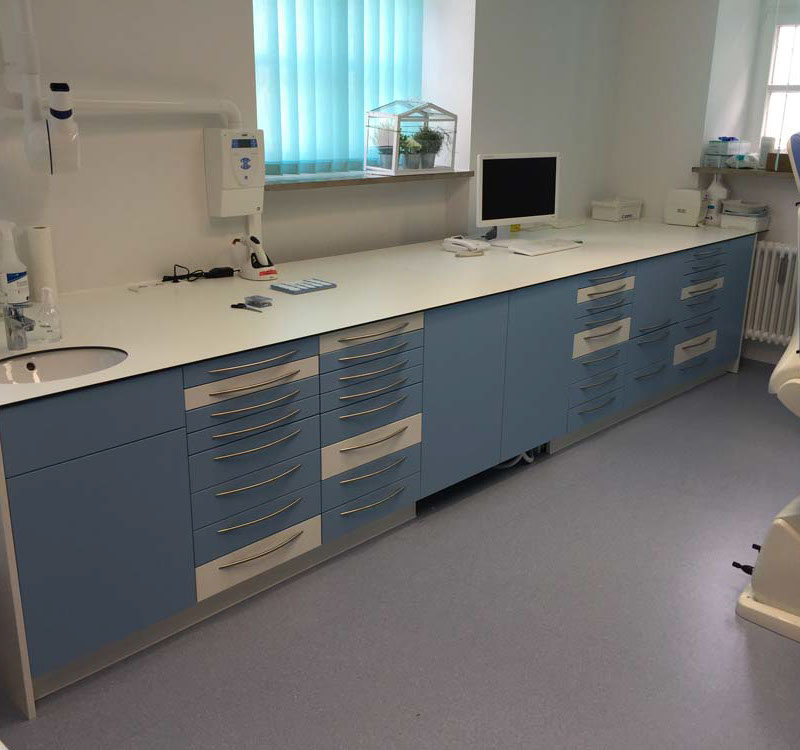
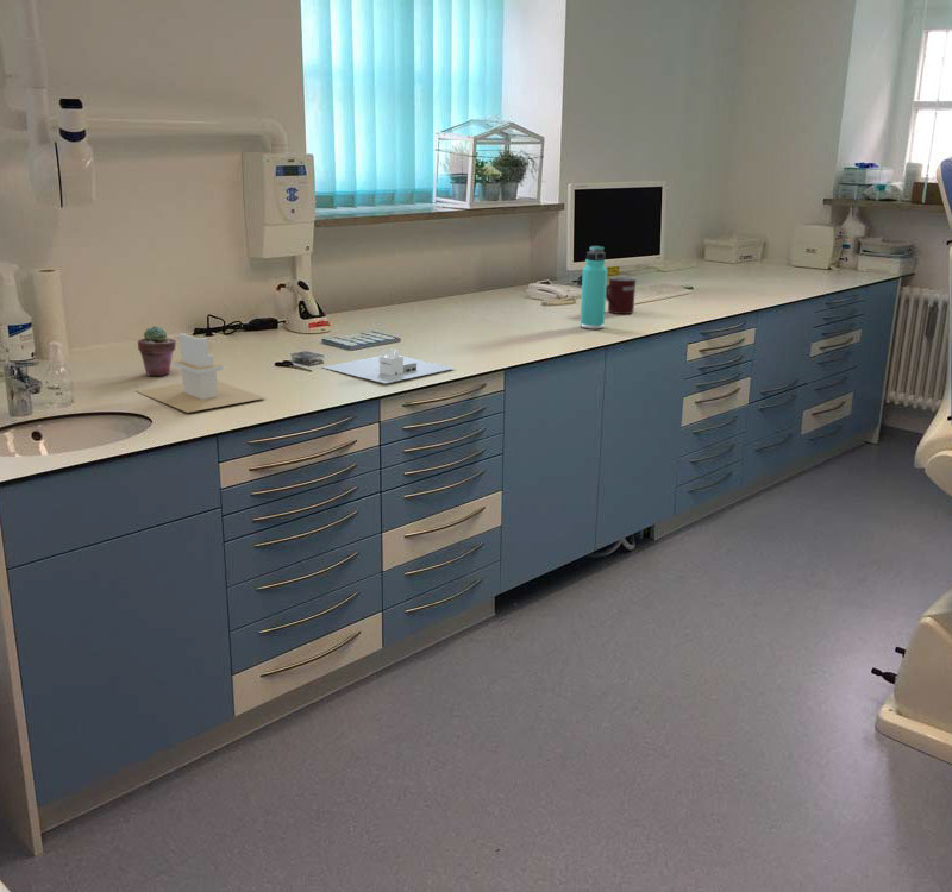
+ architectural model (198, 365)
+ tissue box (388, 356)
+ thermos bottle (594, 287)
+ potted succulent (156, 350)
+ mug (618, 295)
